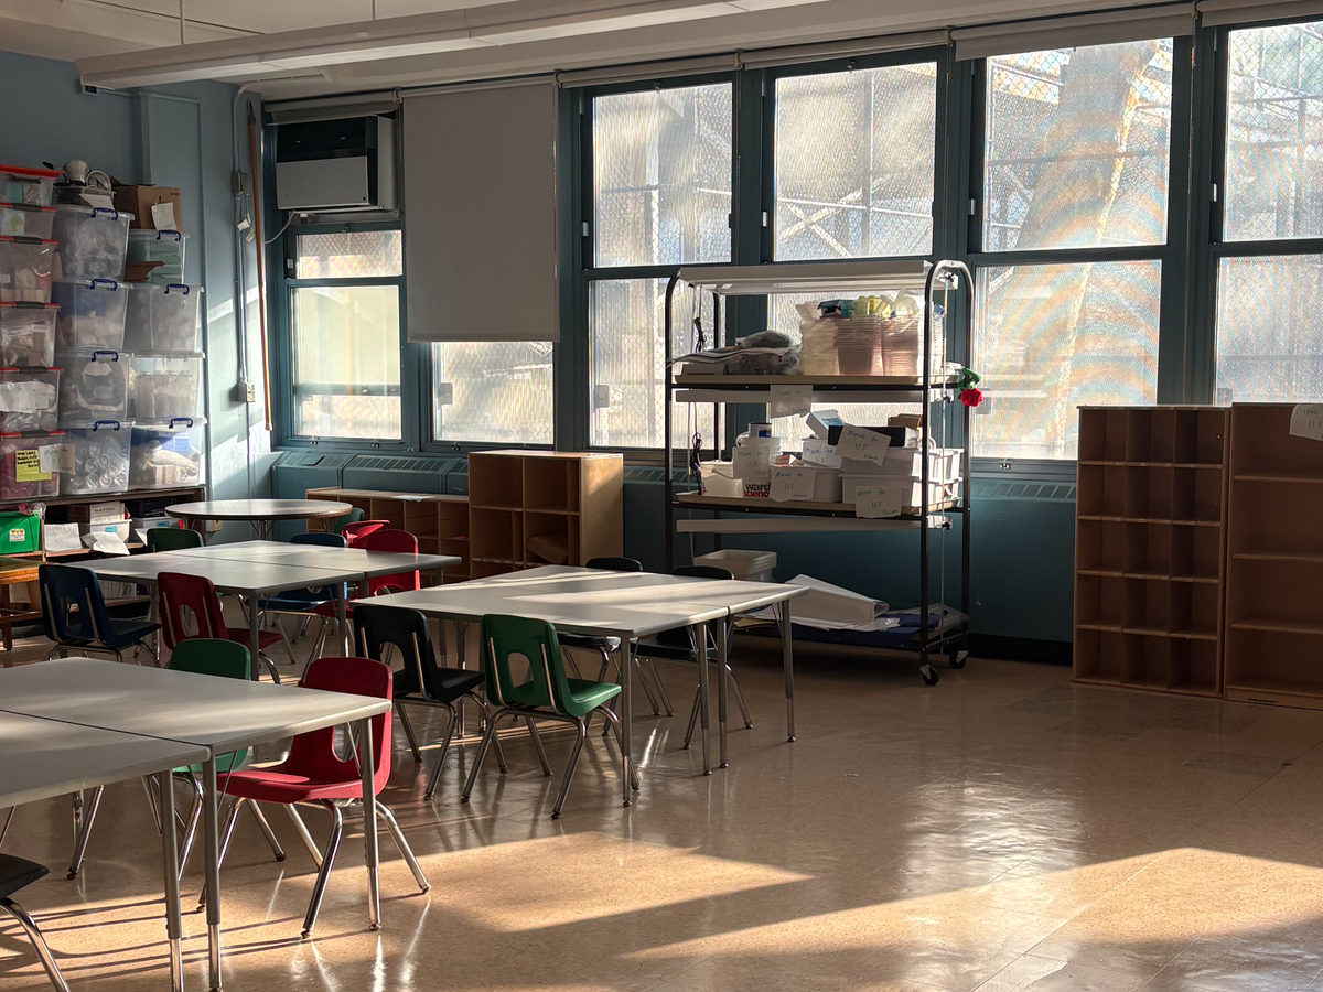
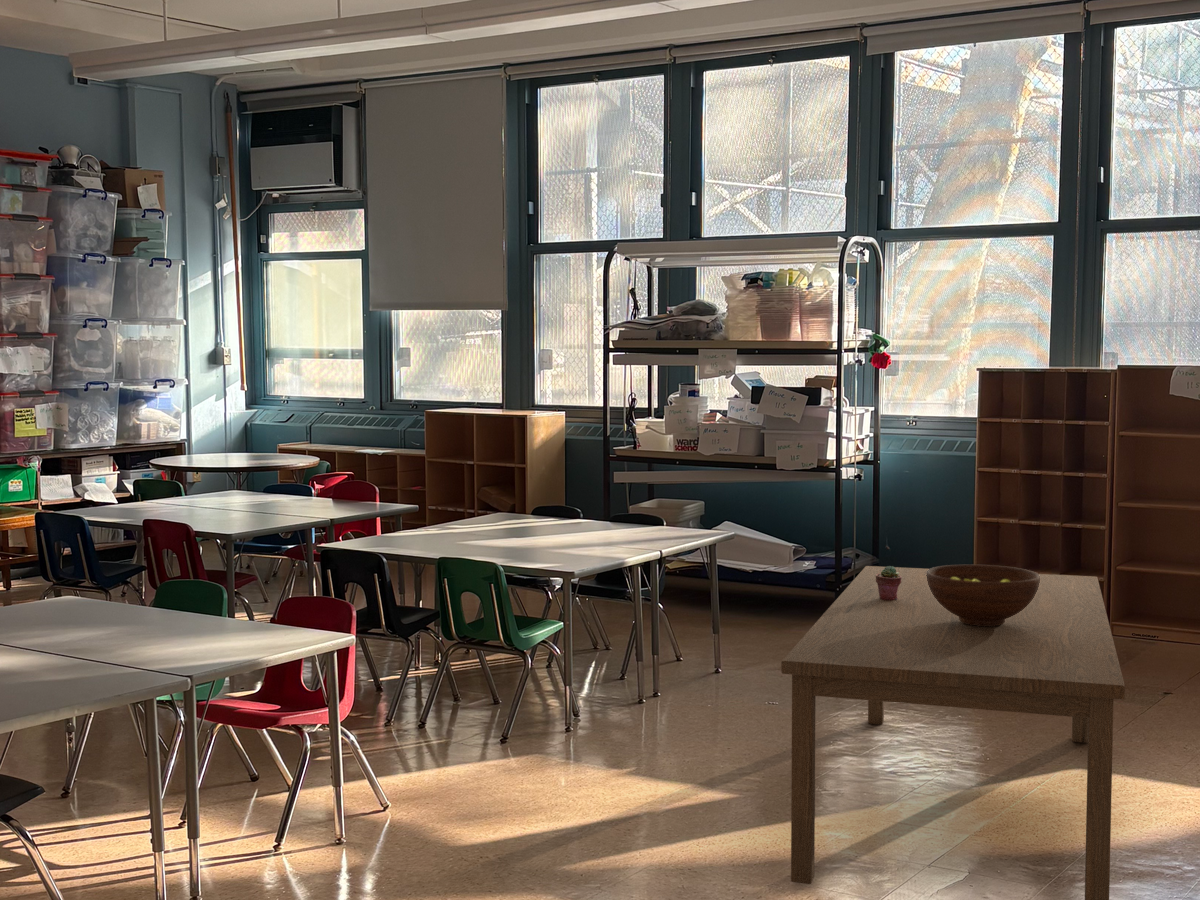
+ potted succulent (888, 581)
+ dining table (963, 706)
+ fruit bowl (982, 597)
